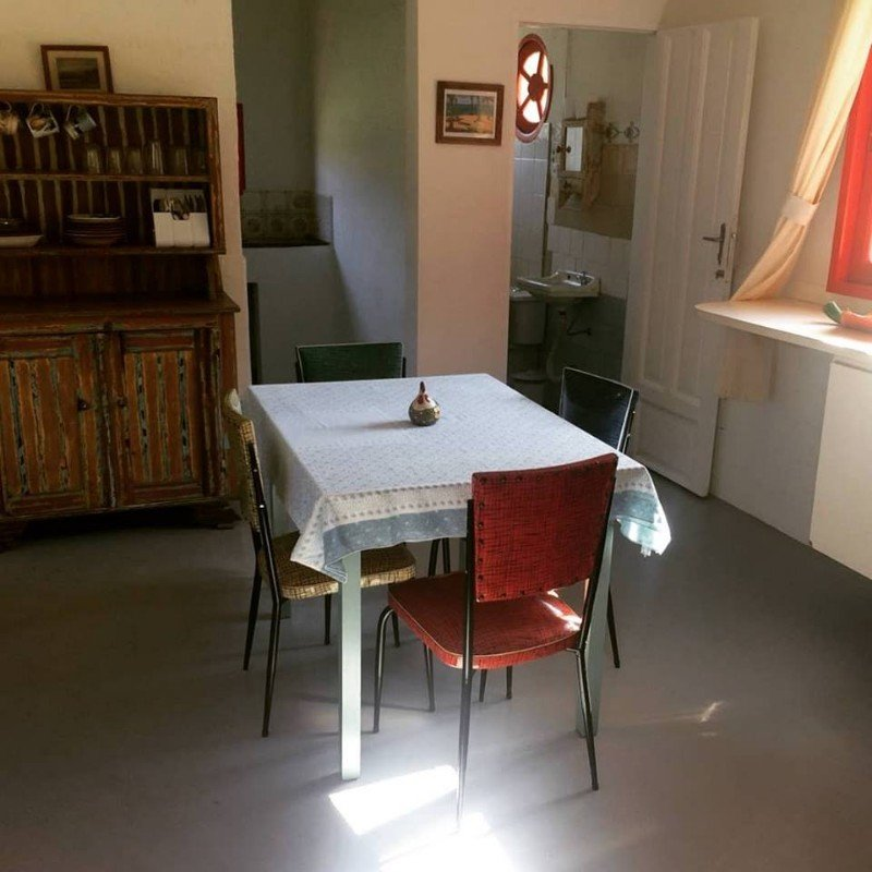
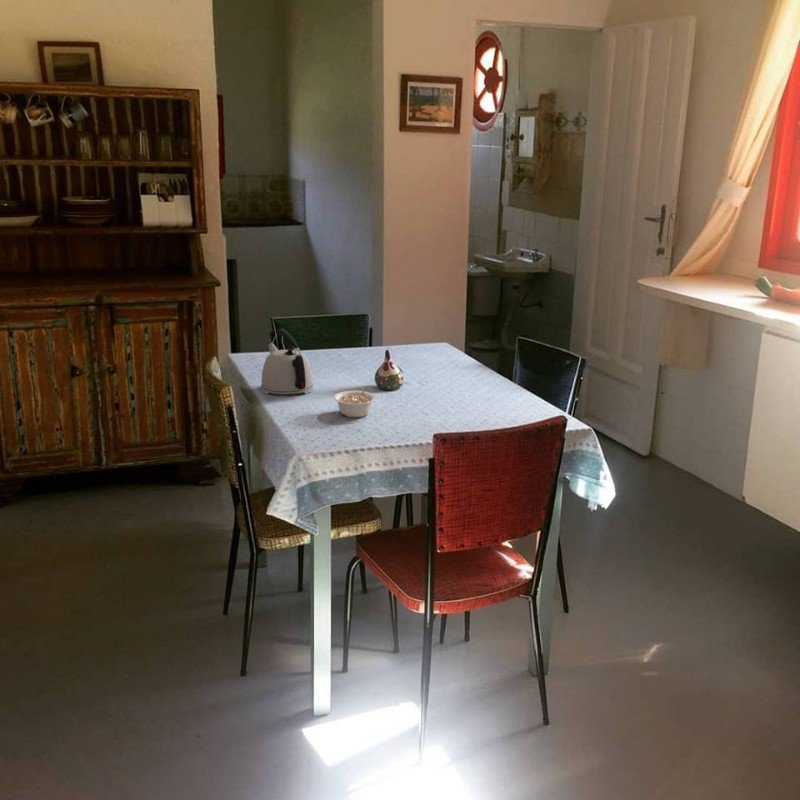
+ kettle (285, 359)
+ legume (354, 402)
